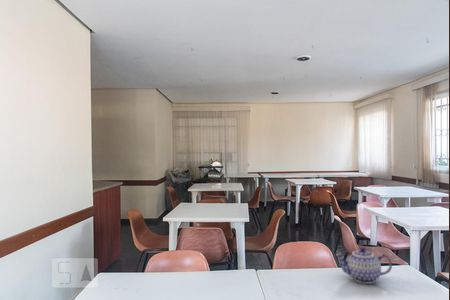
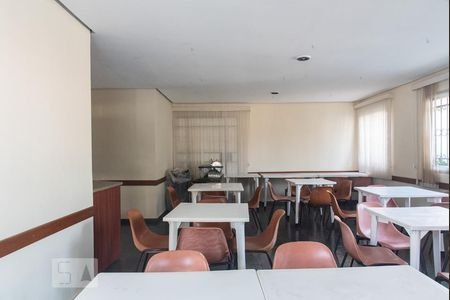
- teapot (363, 263)
